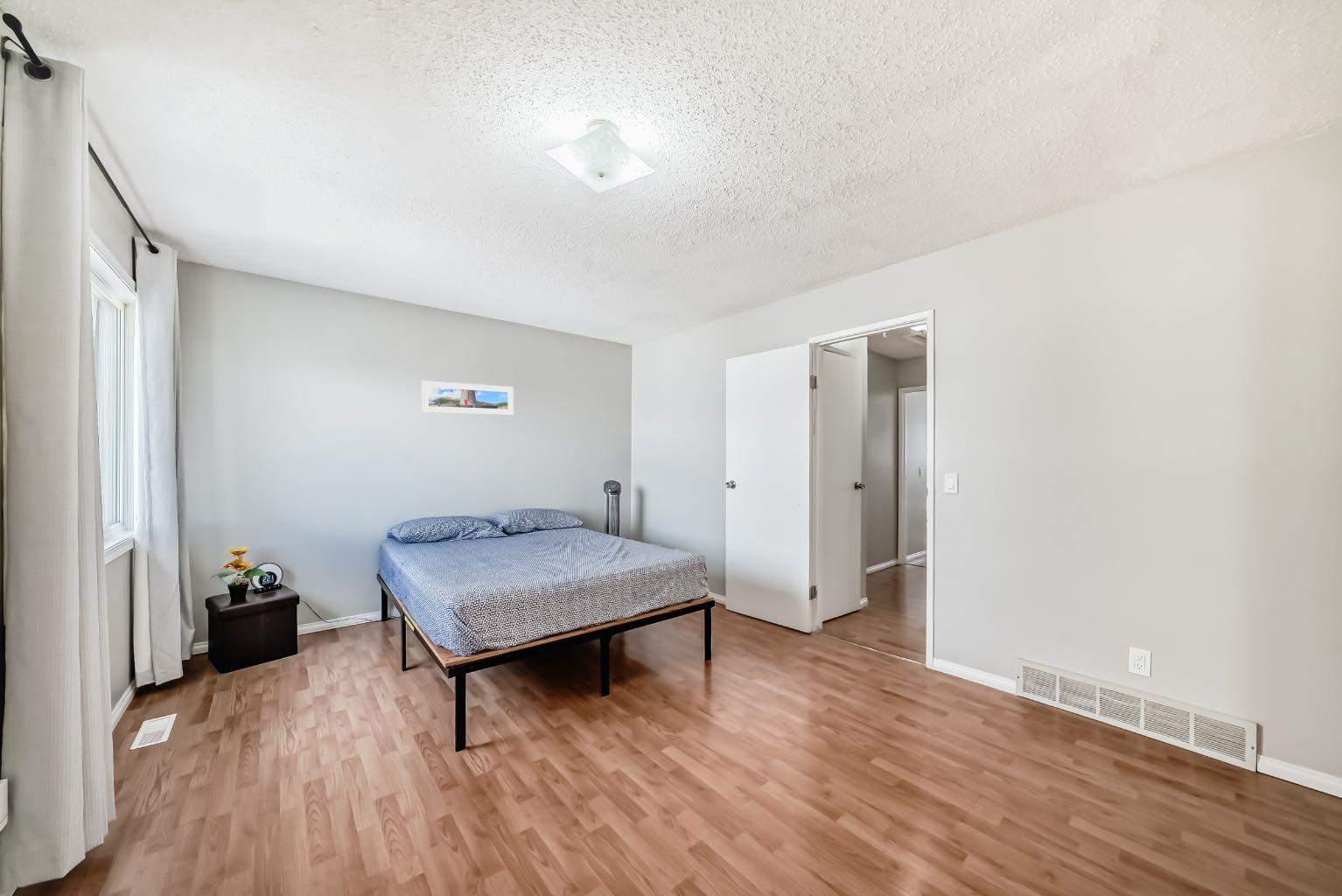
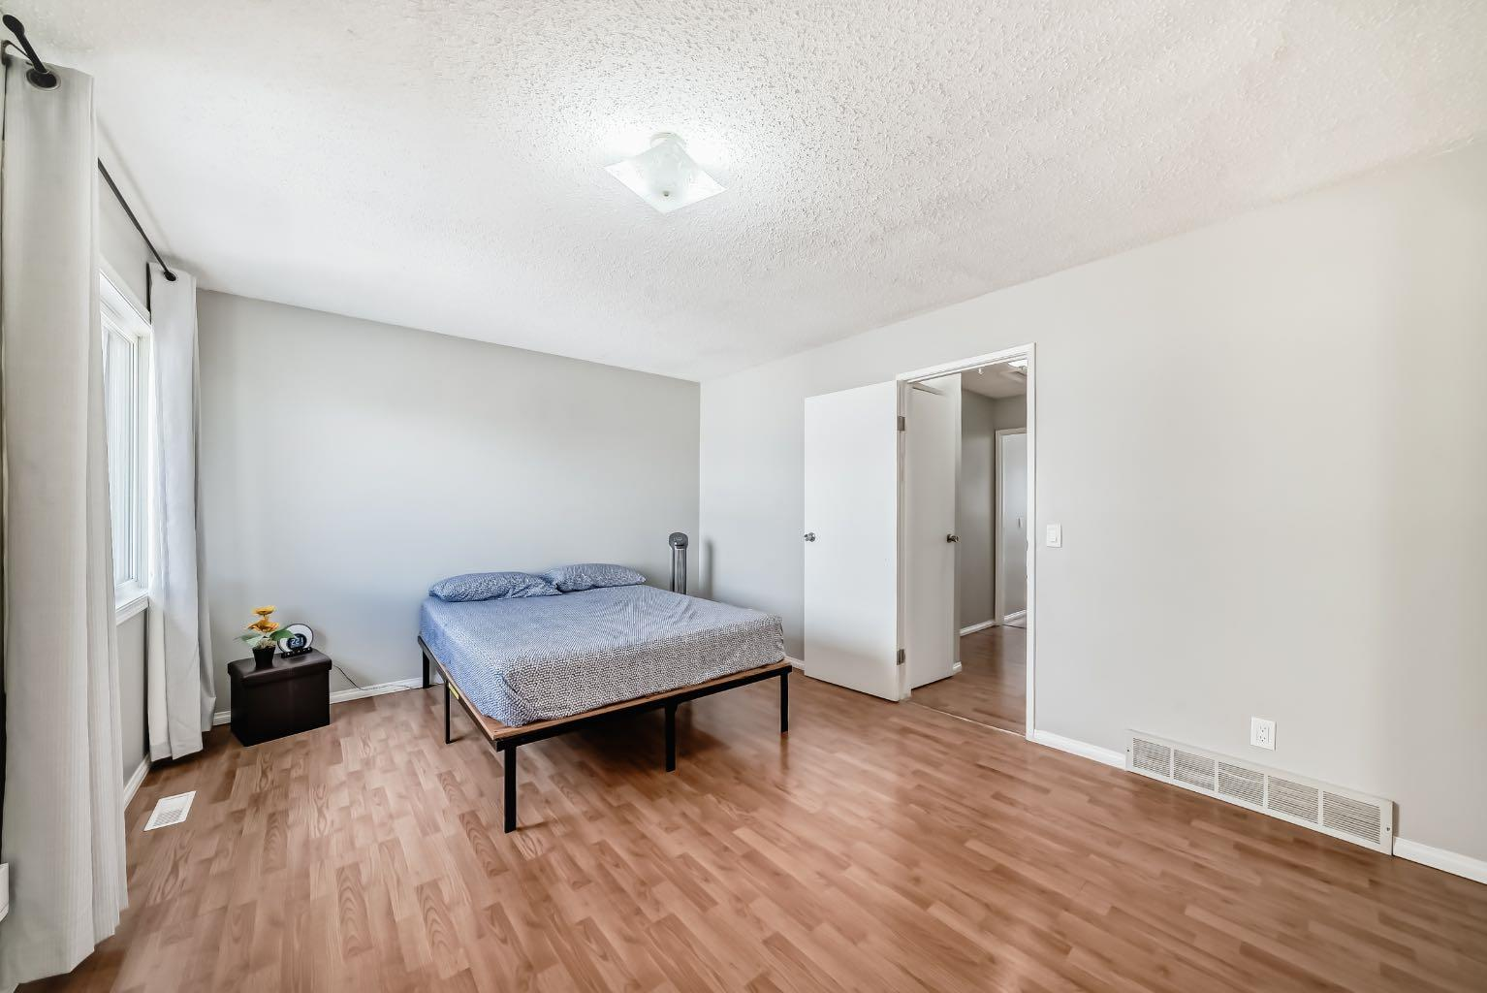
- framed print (470, 398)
